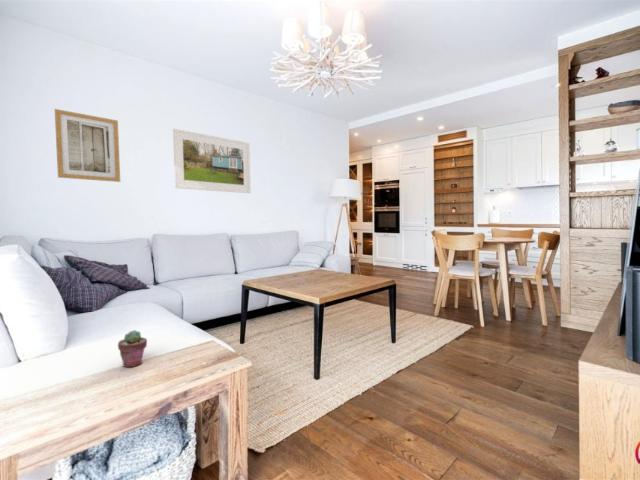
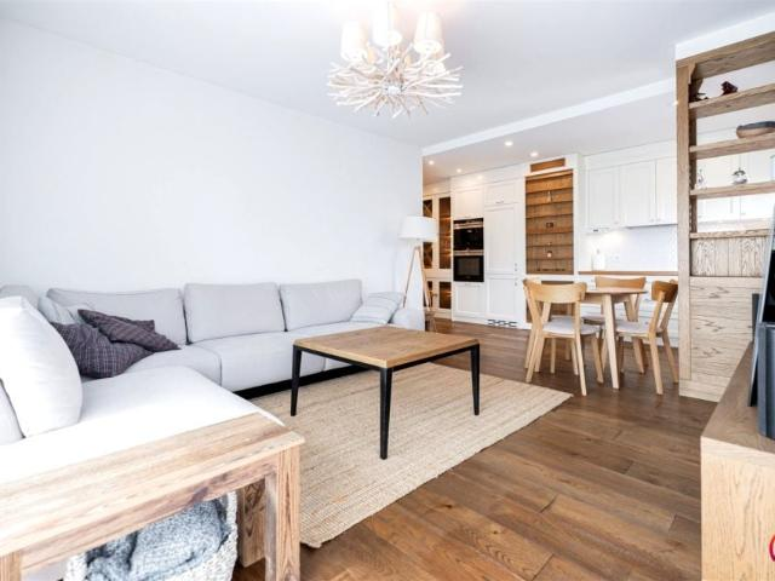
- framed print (215, 163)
- potted succulent (132, 347)
- wall art (89, 147)
